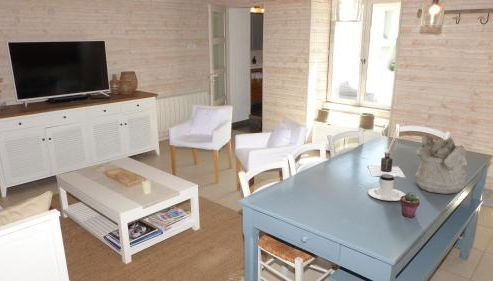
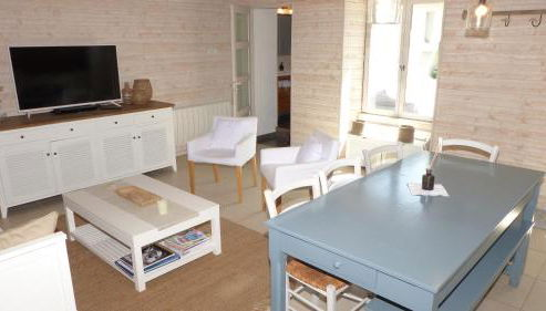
- mineral sample (441, 162)
- coffee cup (387, 184)
- potted succulent (409, 203)
